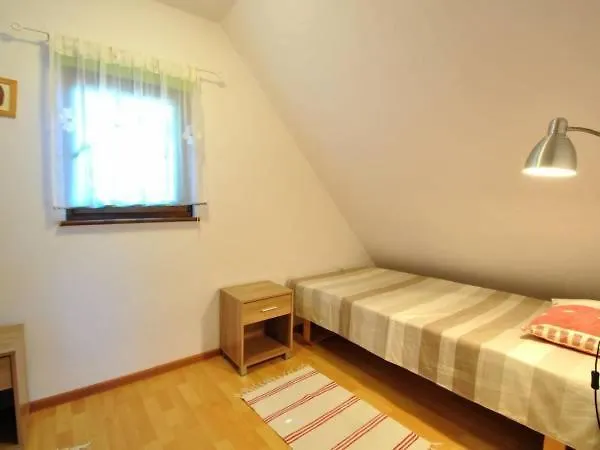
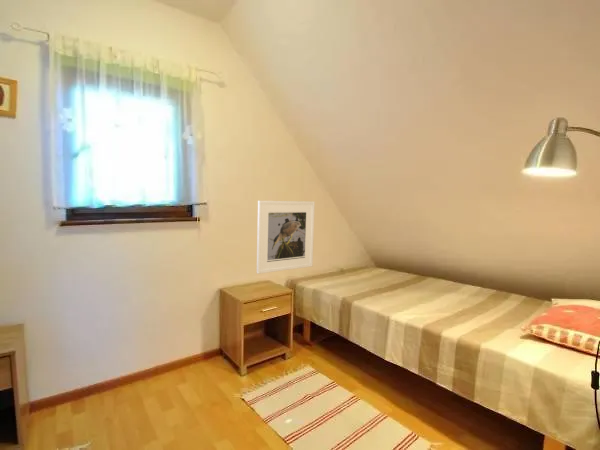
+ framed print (287, 235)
